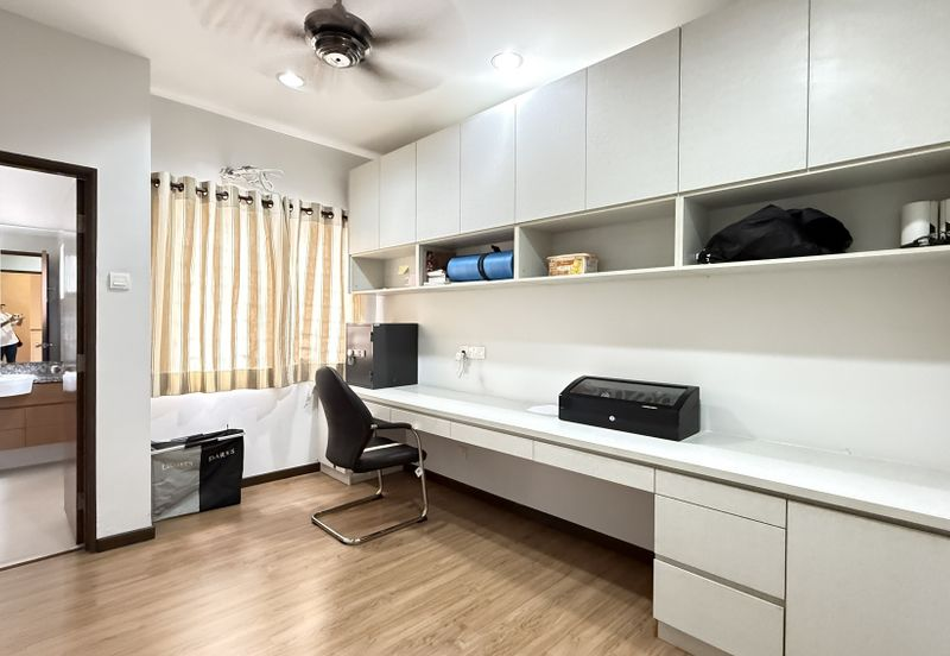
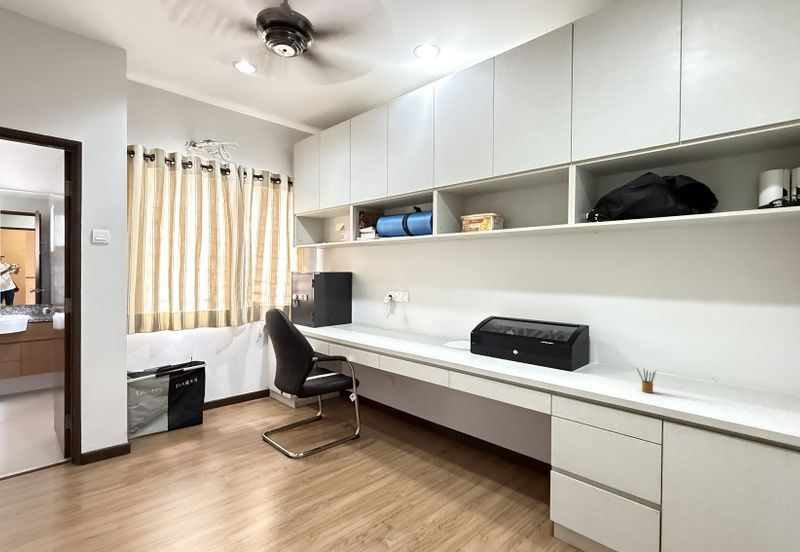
+ pencil box (646, 379)
